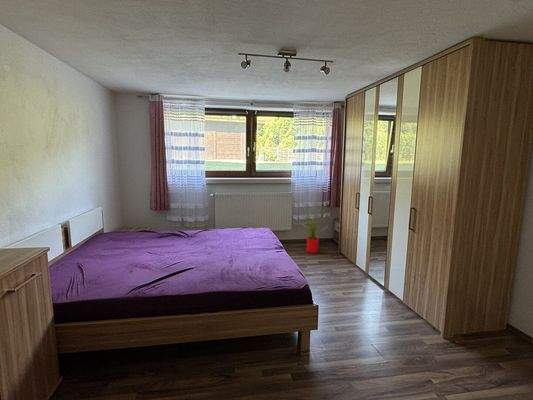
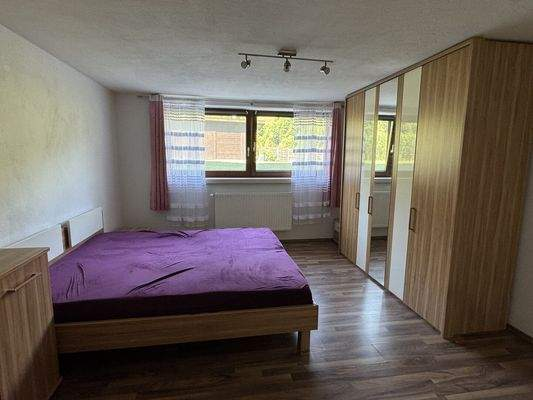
- house plant (313, 229)
